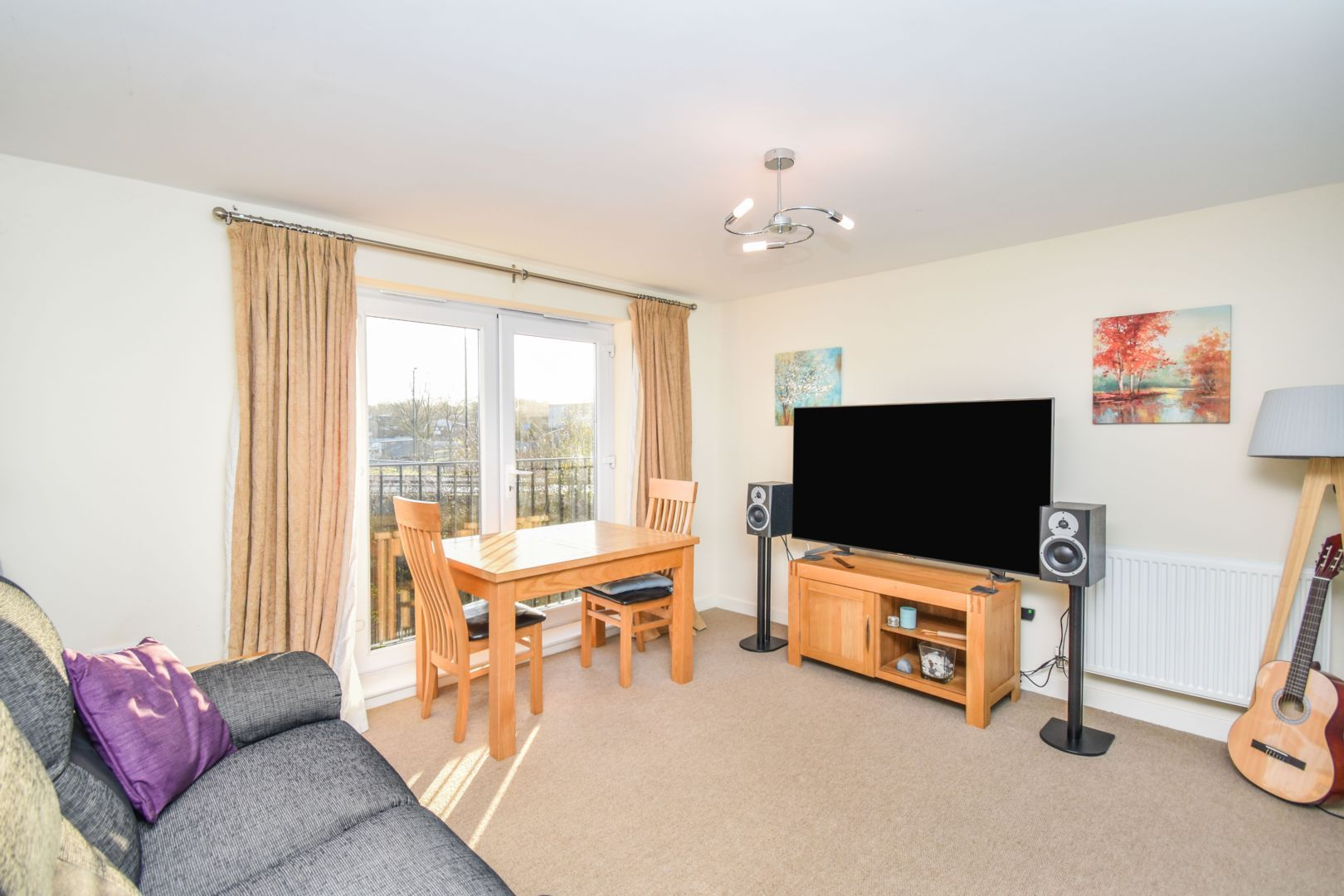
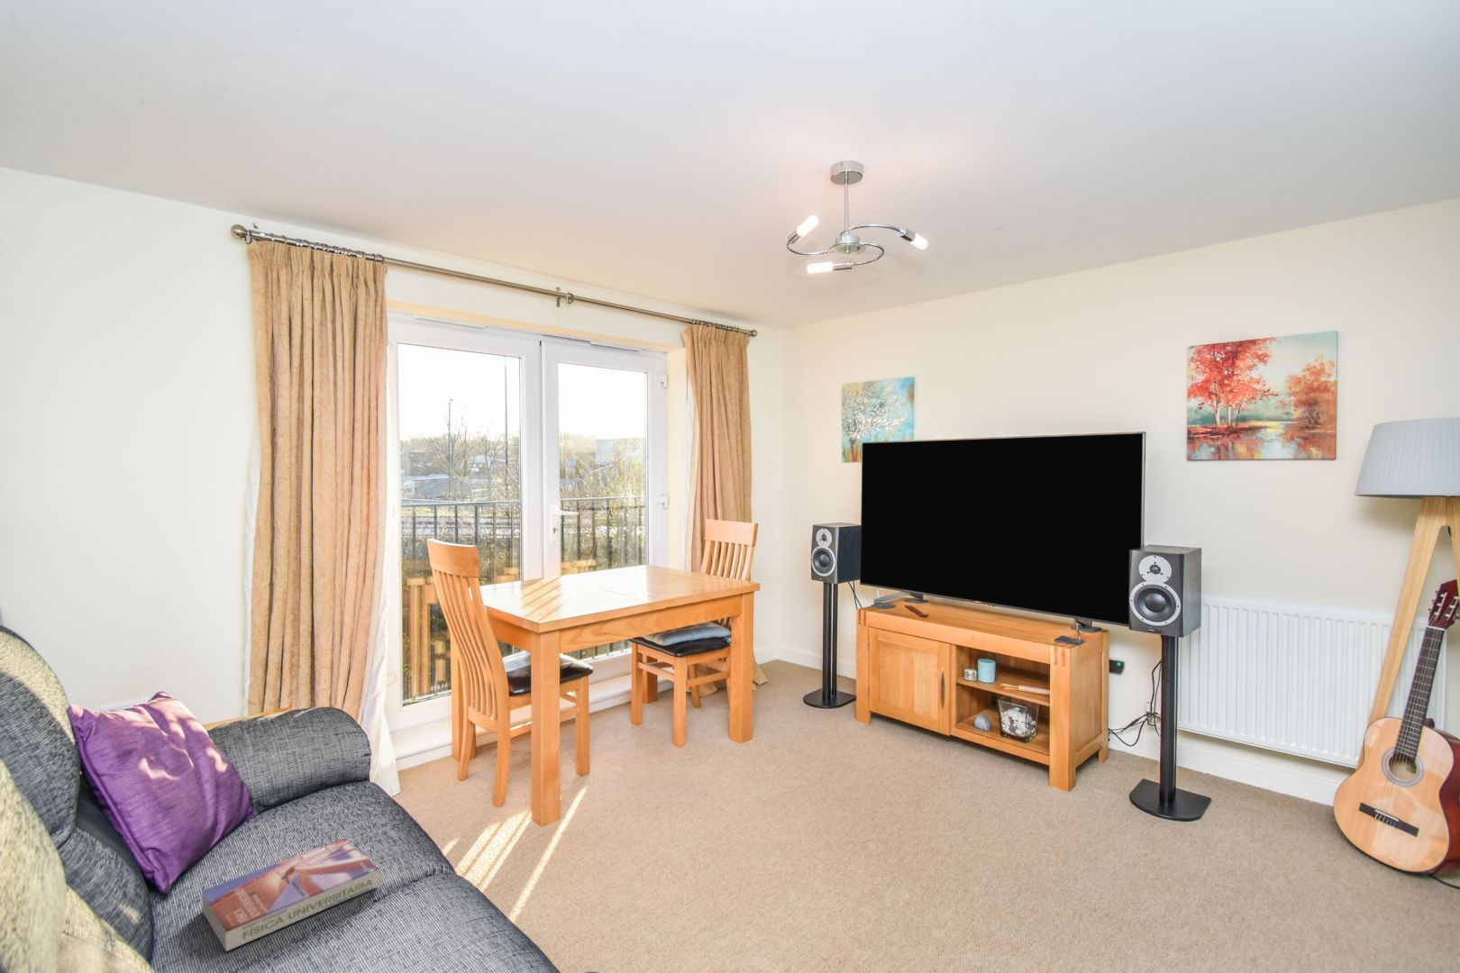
+ textbook (292, 888)
